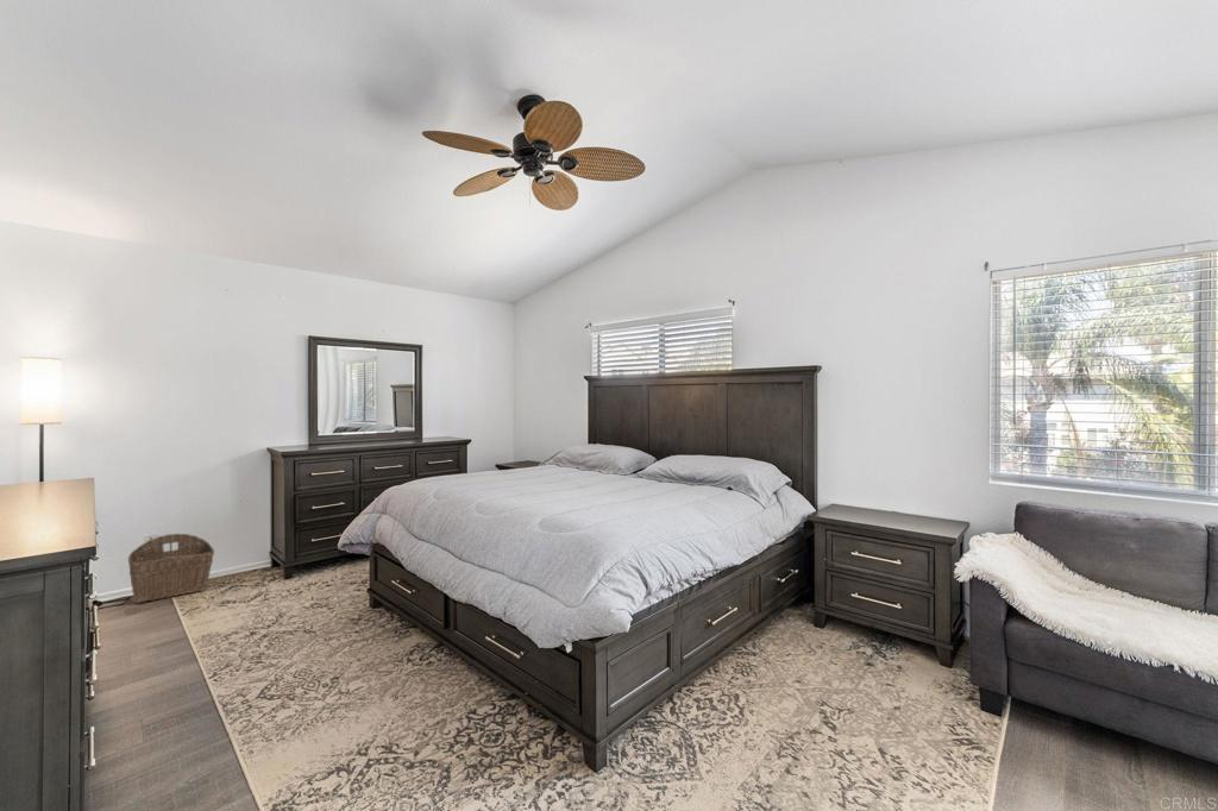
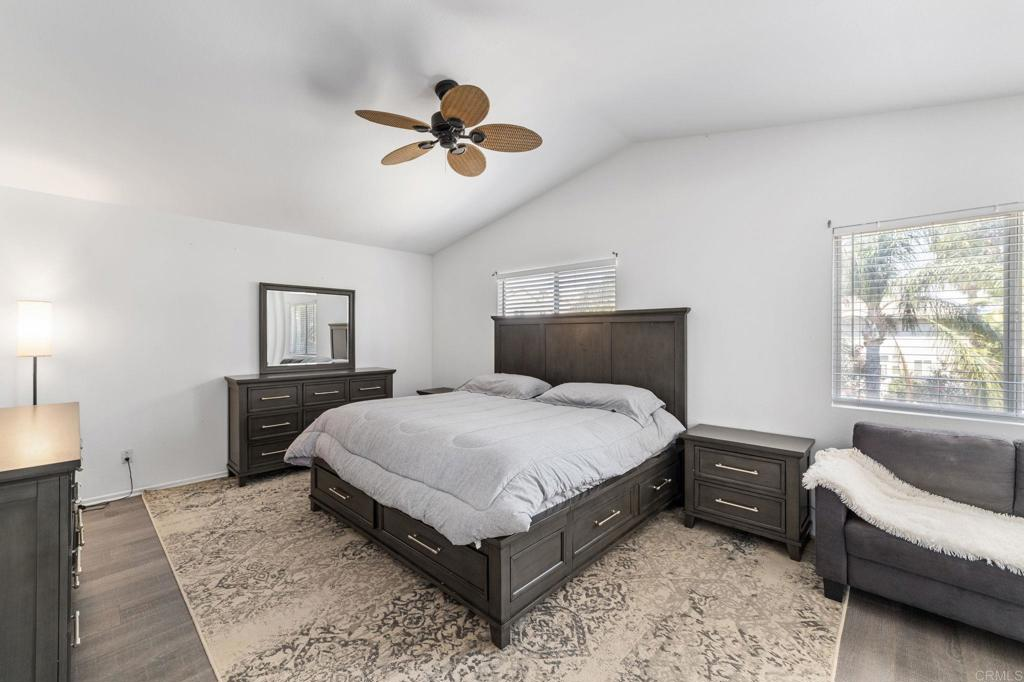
- wicker basket (172, 565)
